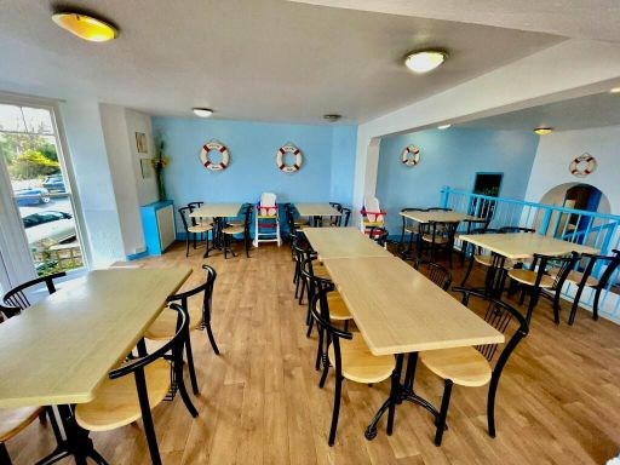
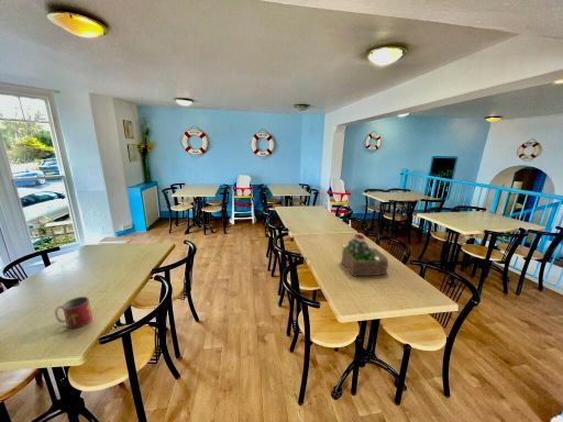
+ mug (73, 312)
+ succulent plant (366, 252)
